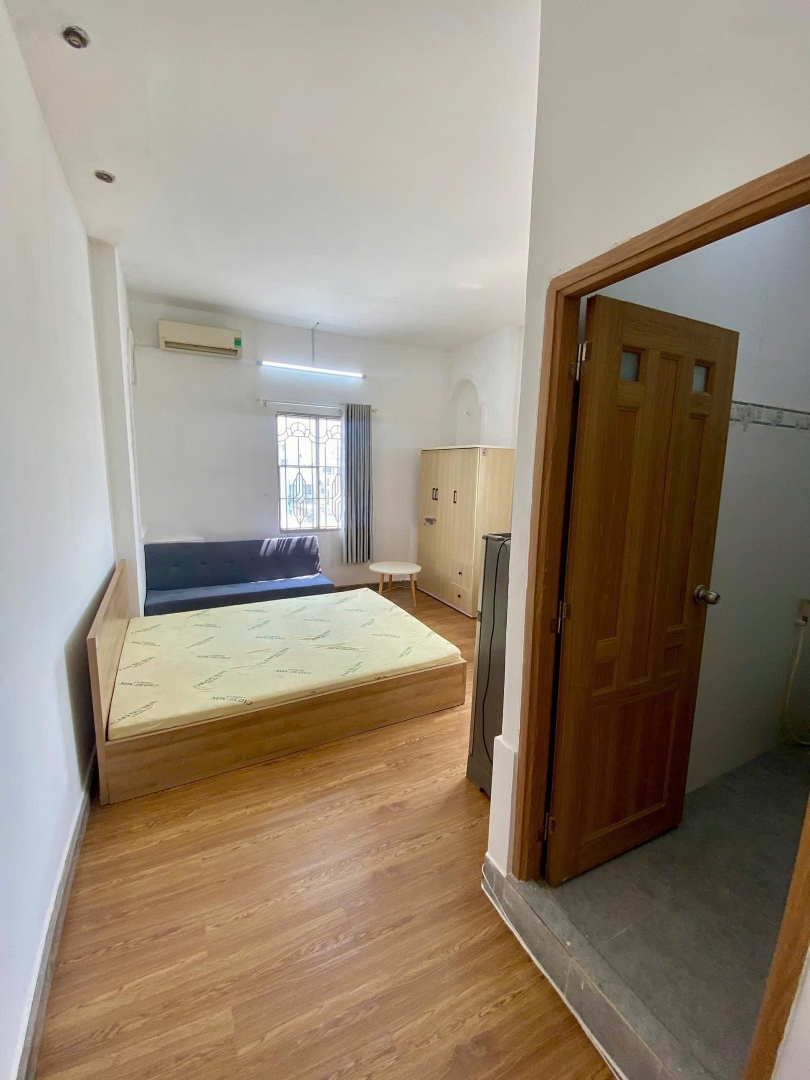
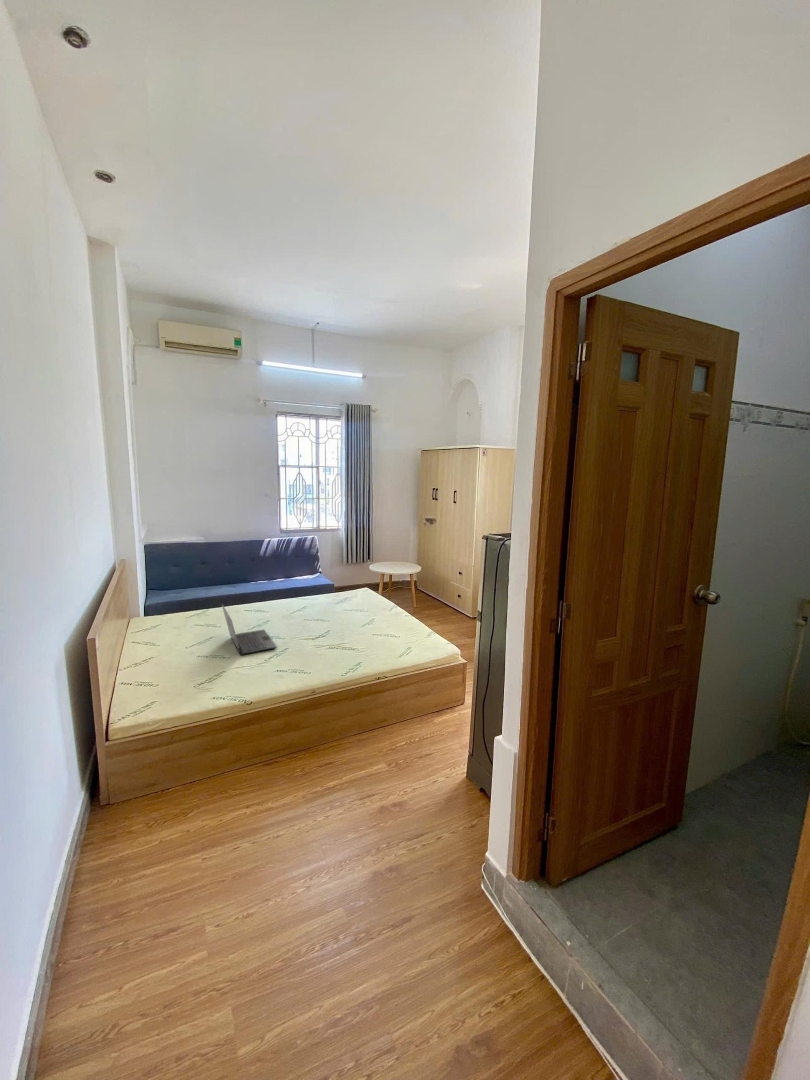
+ laptop (251, 631)
